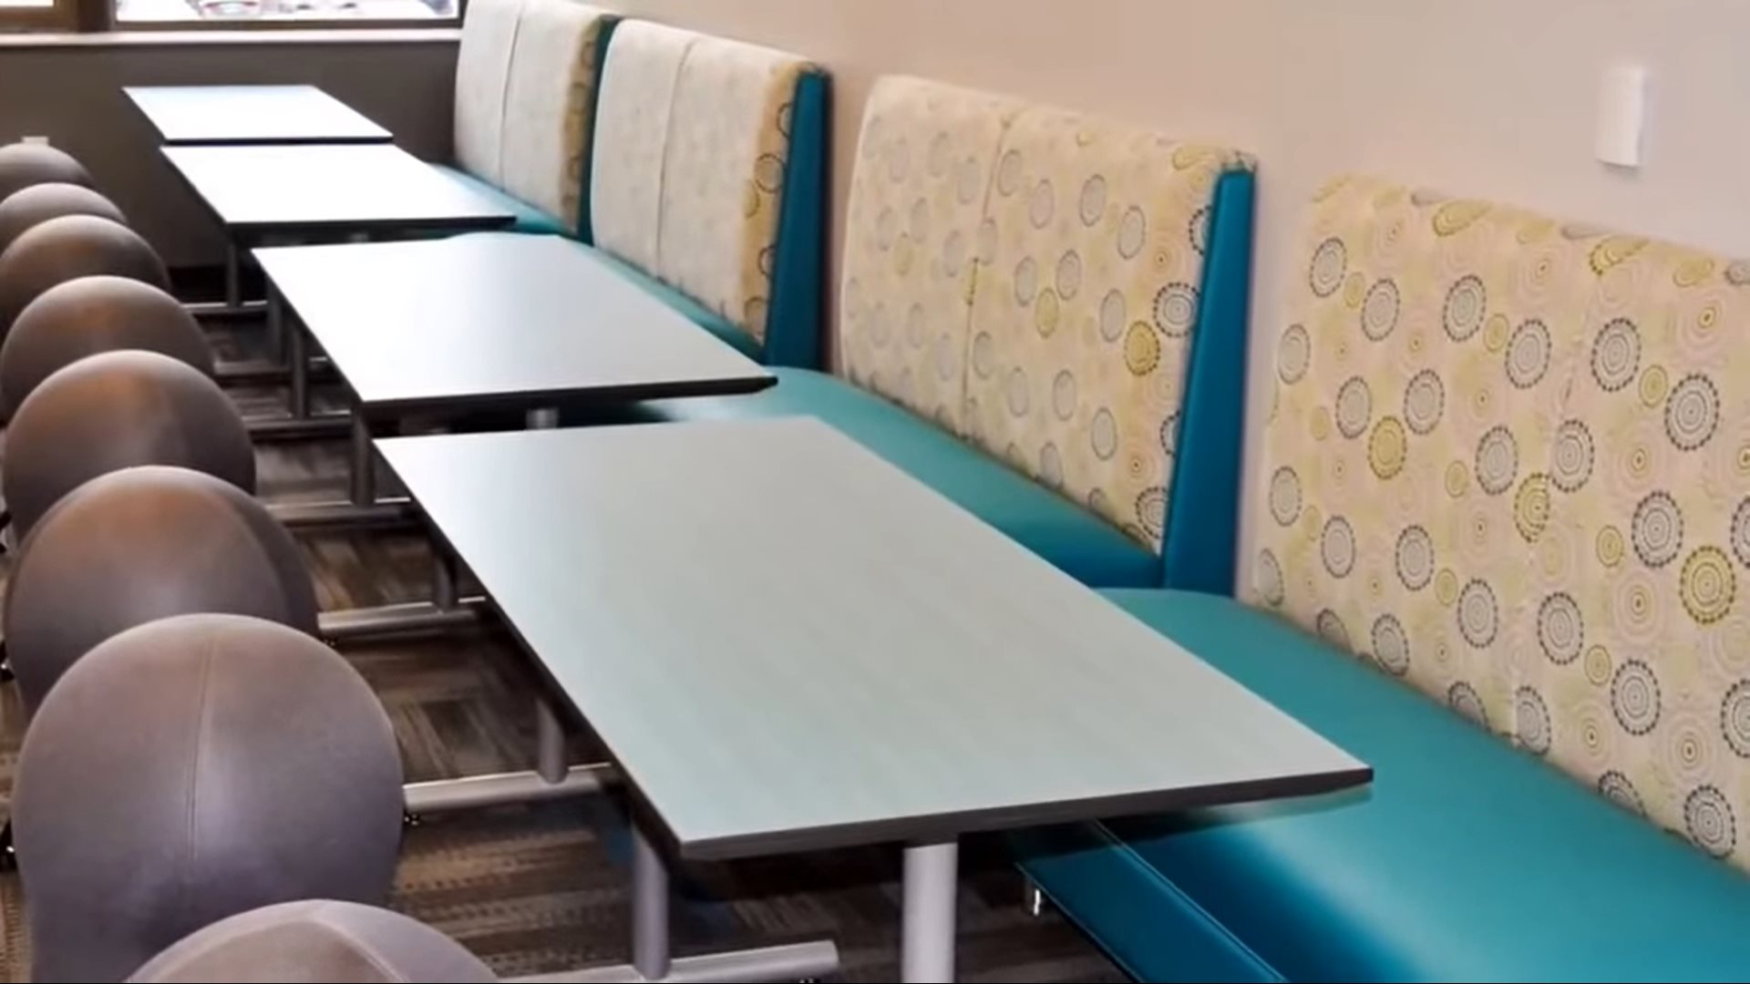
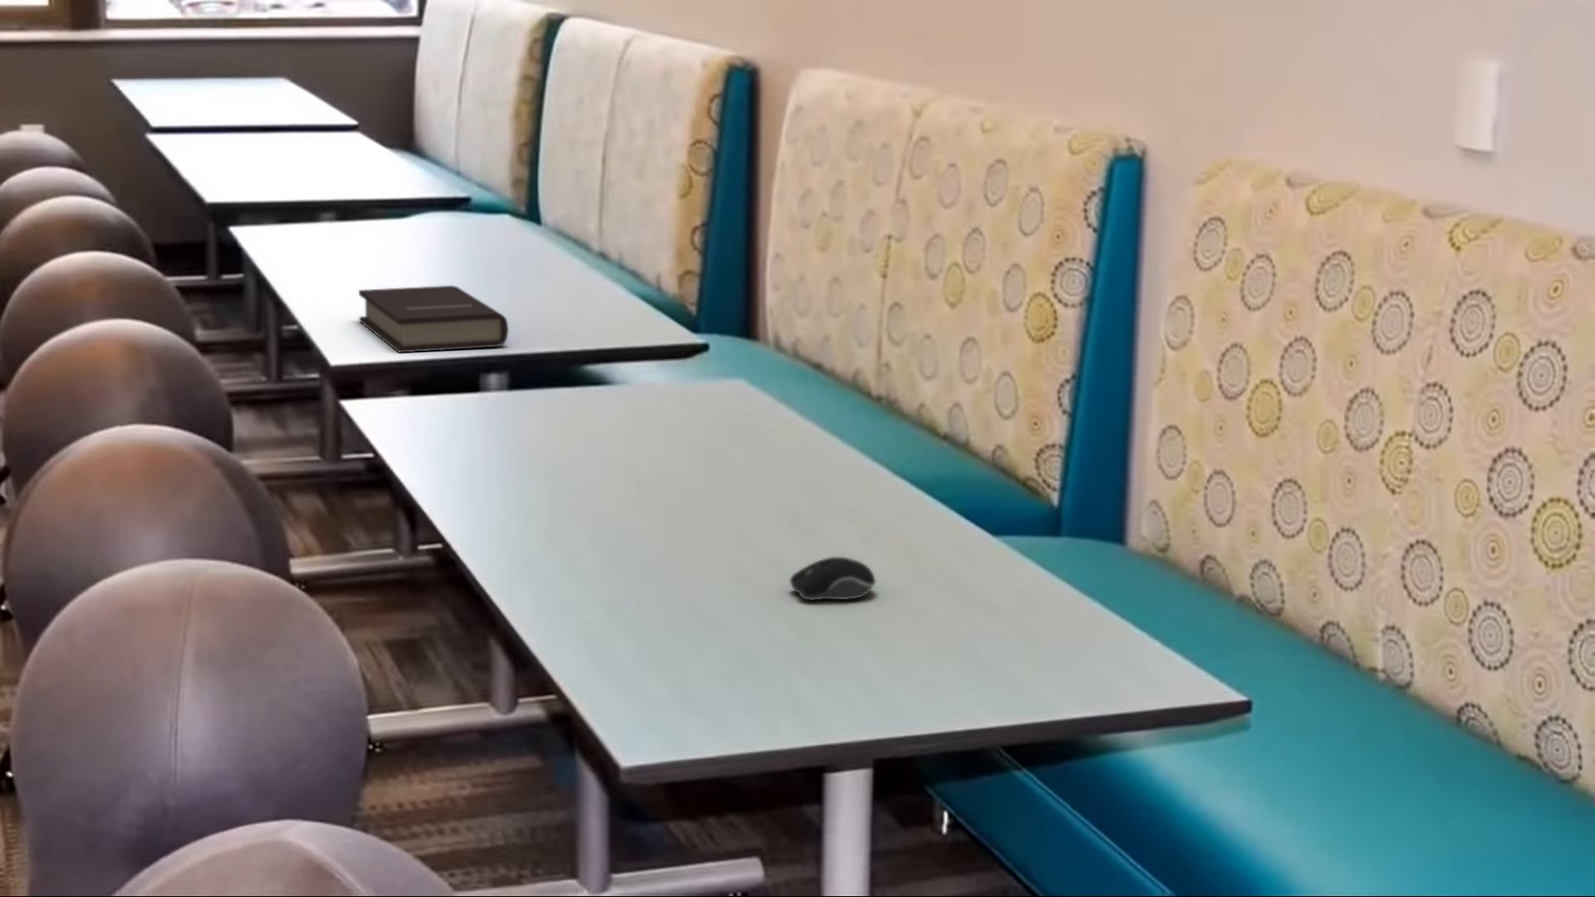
+ computer mouse (834, 575)
+ book (432, 318)
